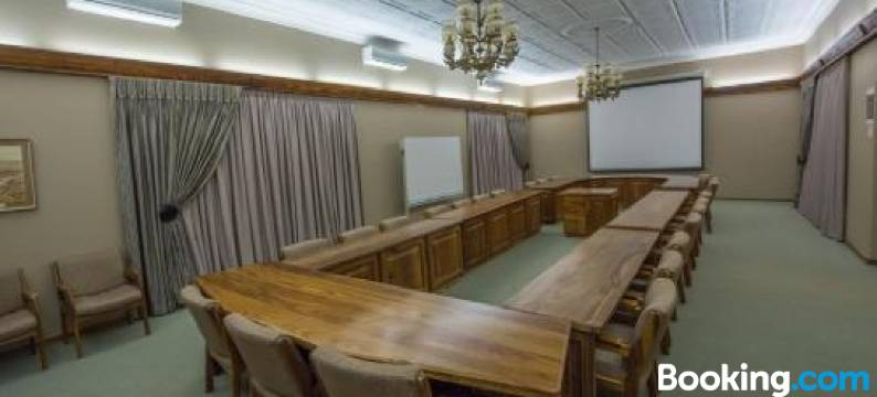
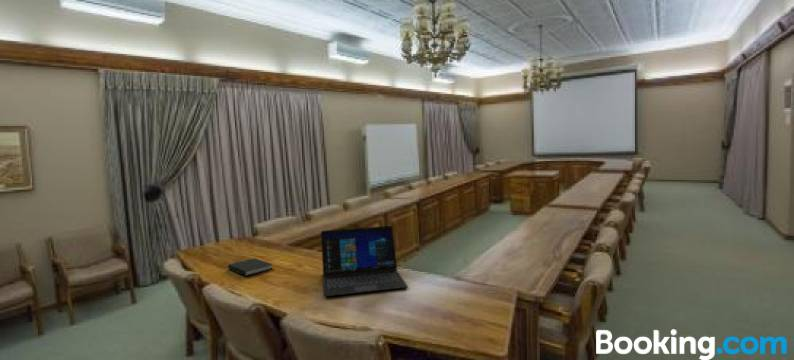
+ book (250, 266)
+ laptop (361, 257)
